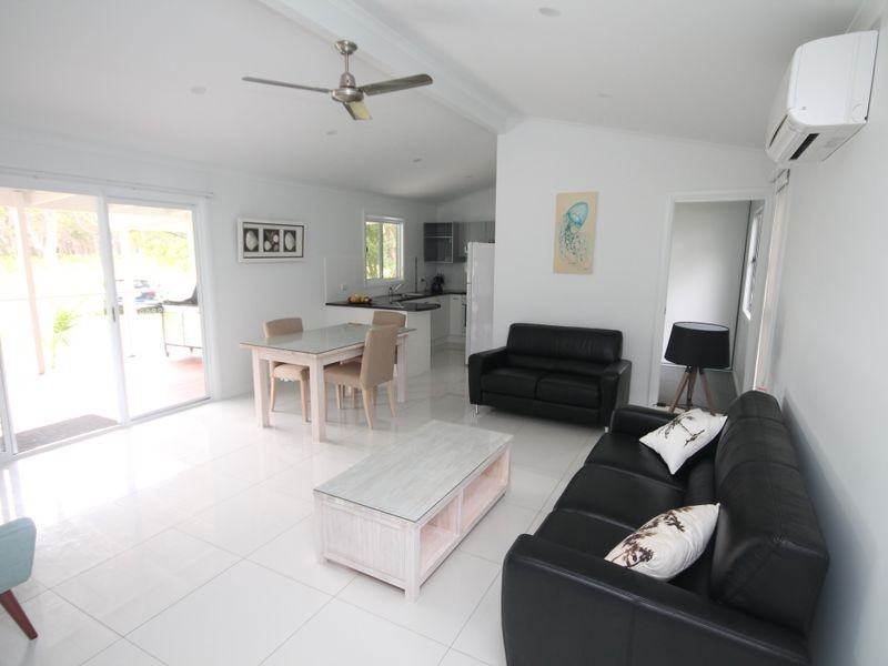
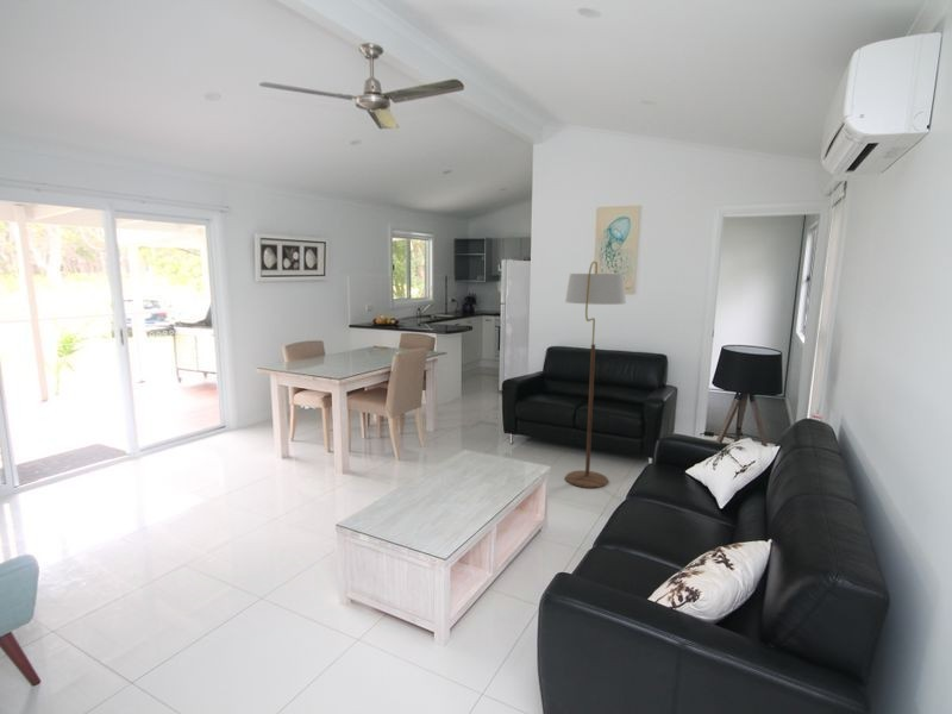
+ floor lamp (590, 375)
